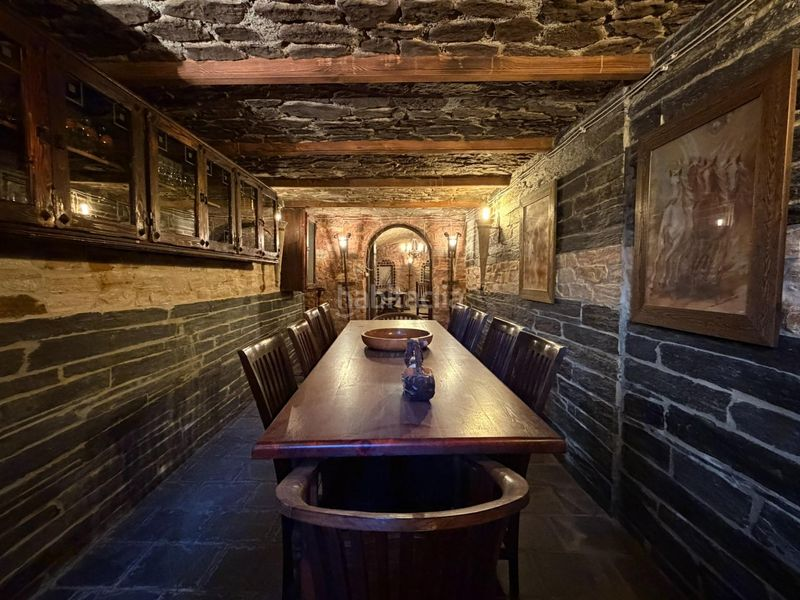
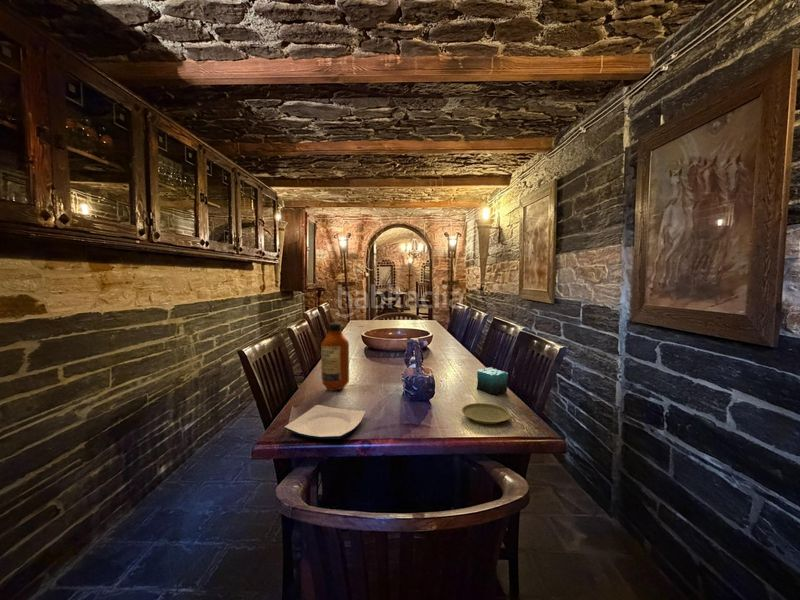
+ bottle (335, 355)
+ plate (485, 414)
+ plate (327, 422)
+ candle (491, 376)
